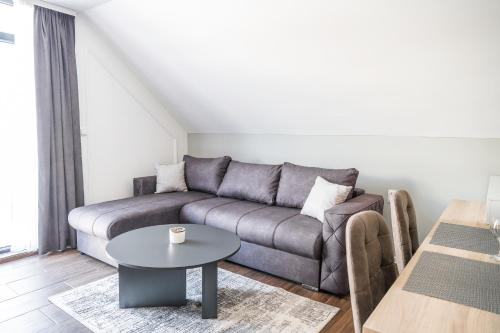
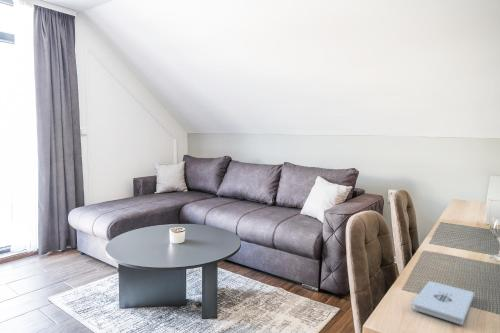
+ notepad (443, 300)
